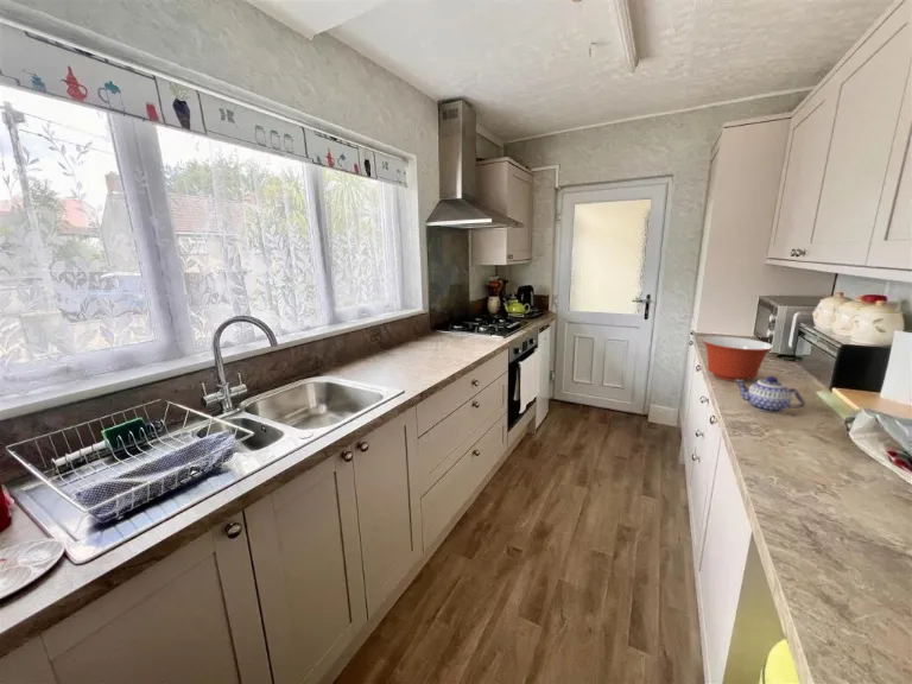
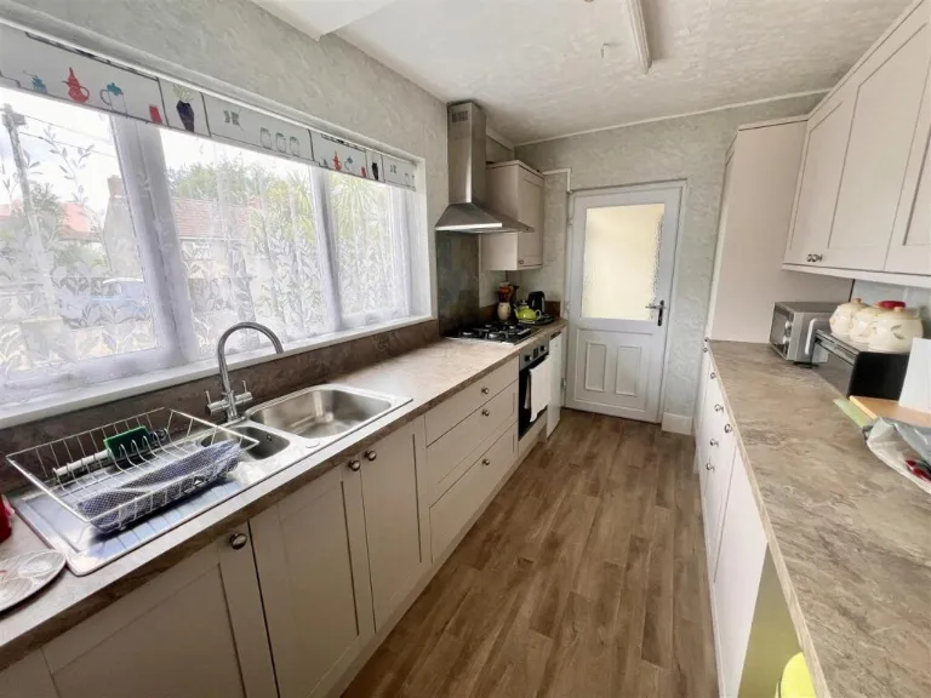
- mixing bowl (733, 360)
- teapot (768, 392)
